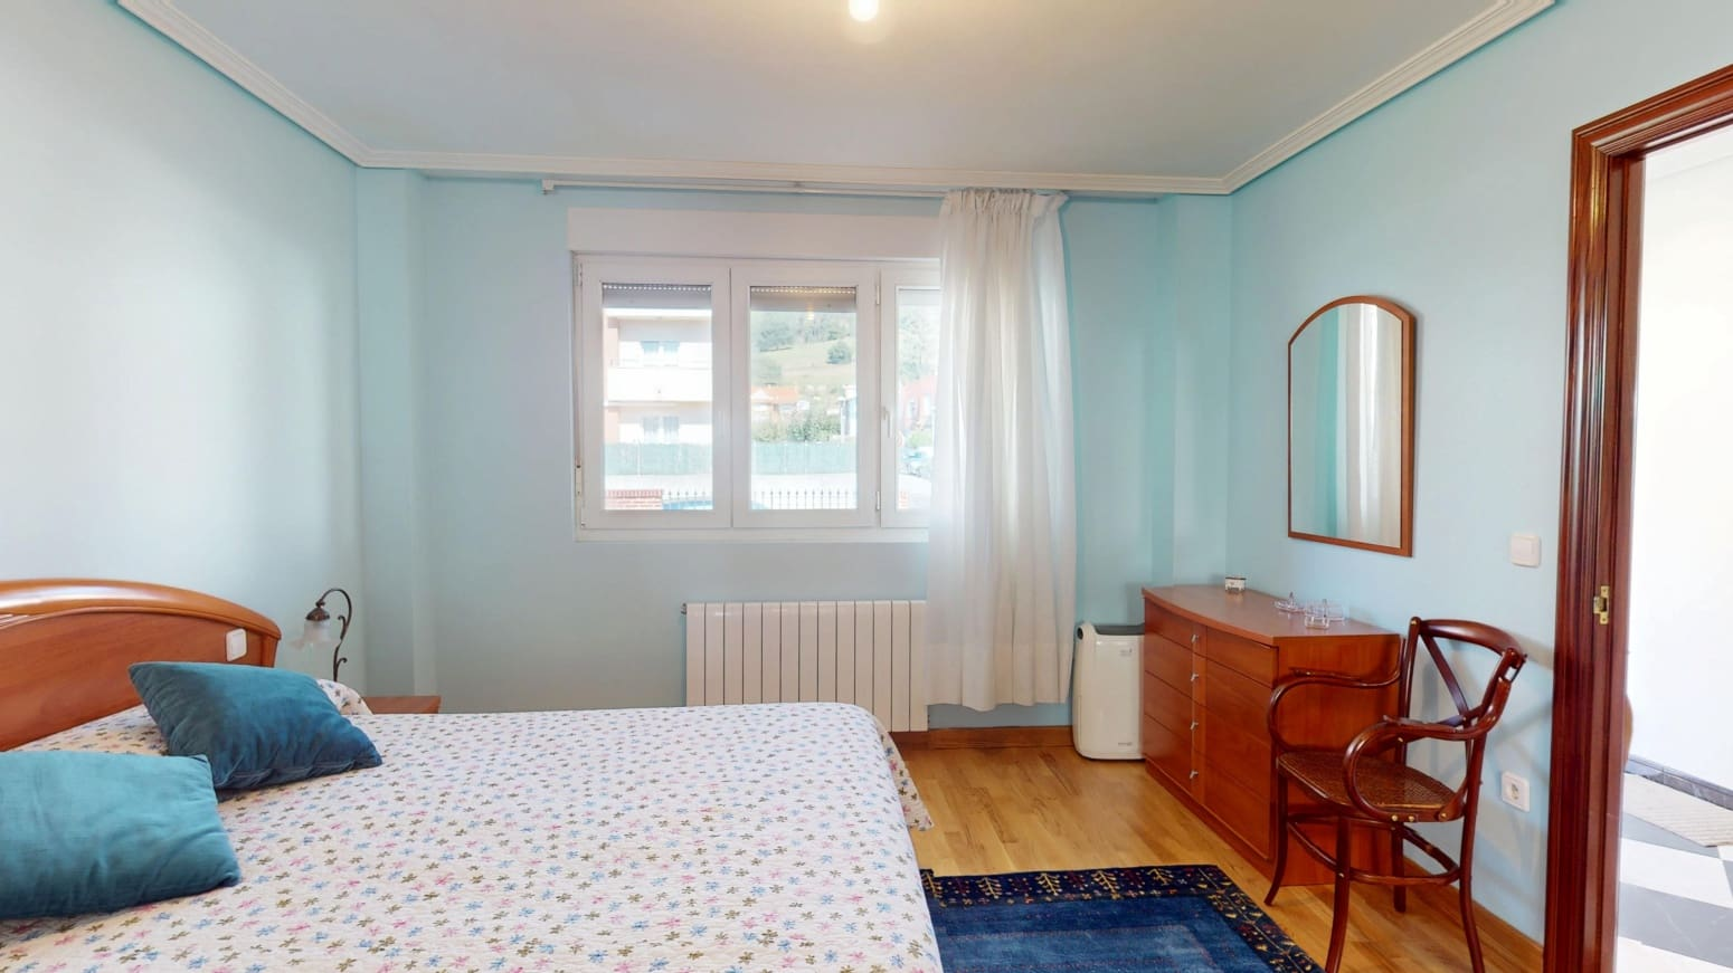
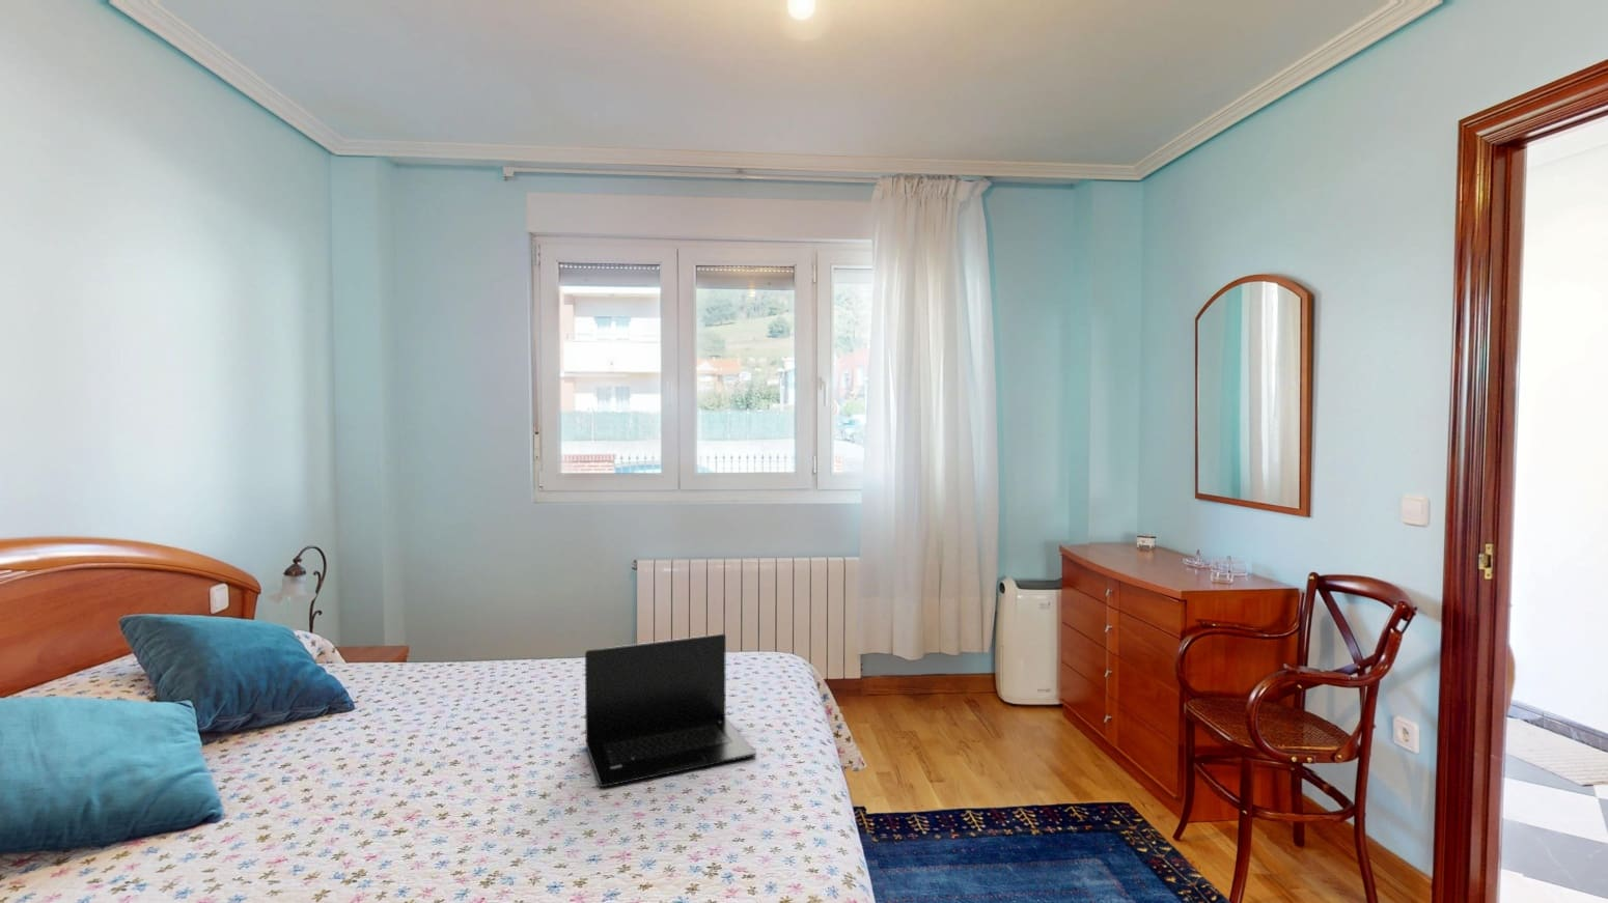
+ laptop (669, 703)
